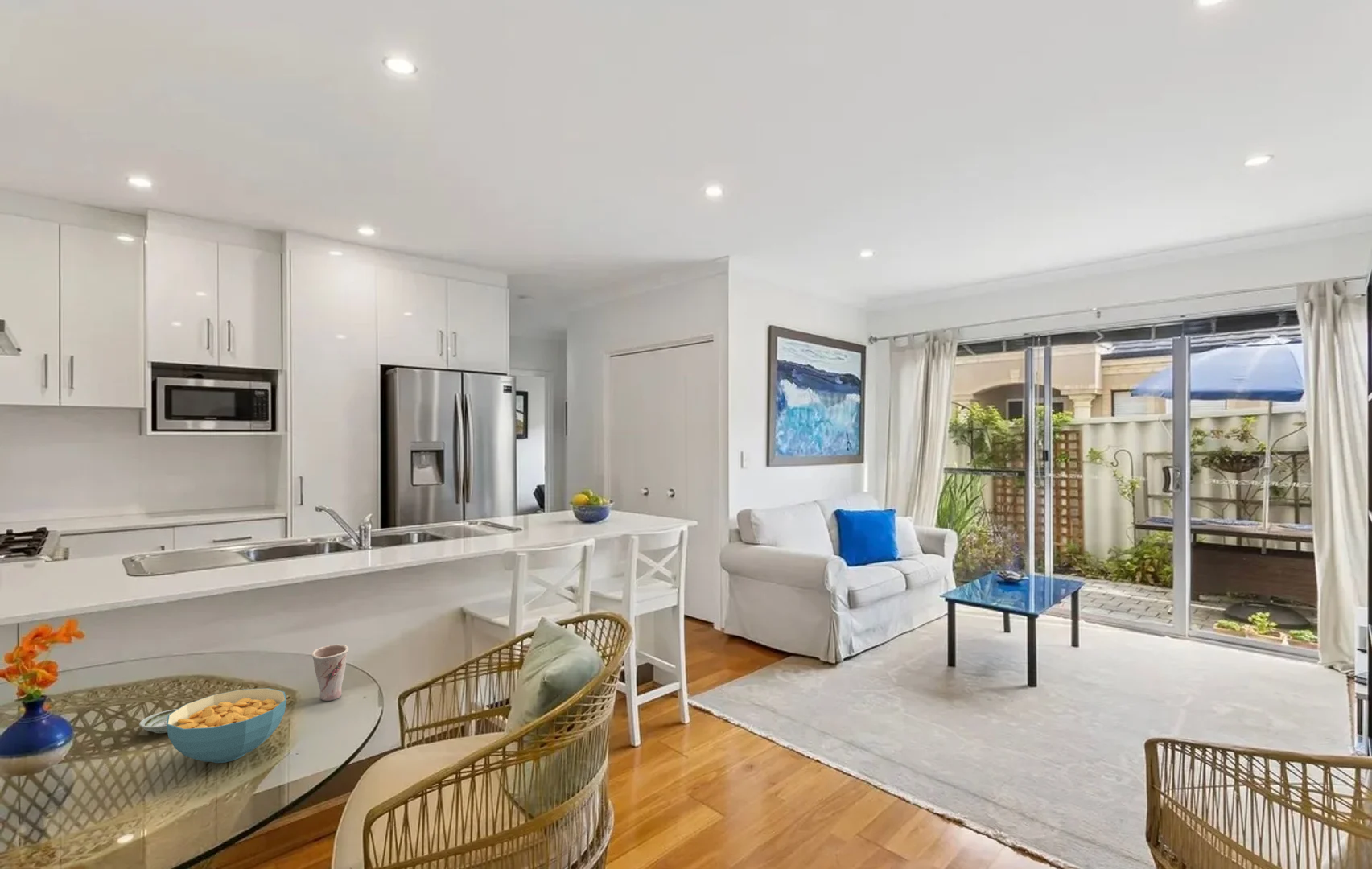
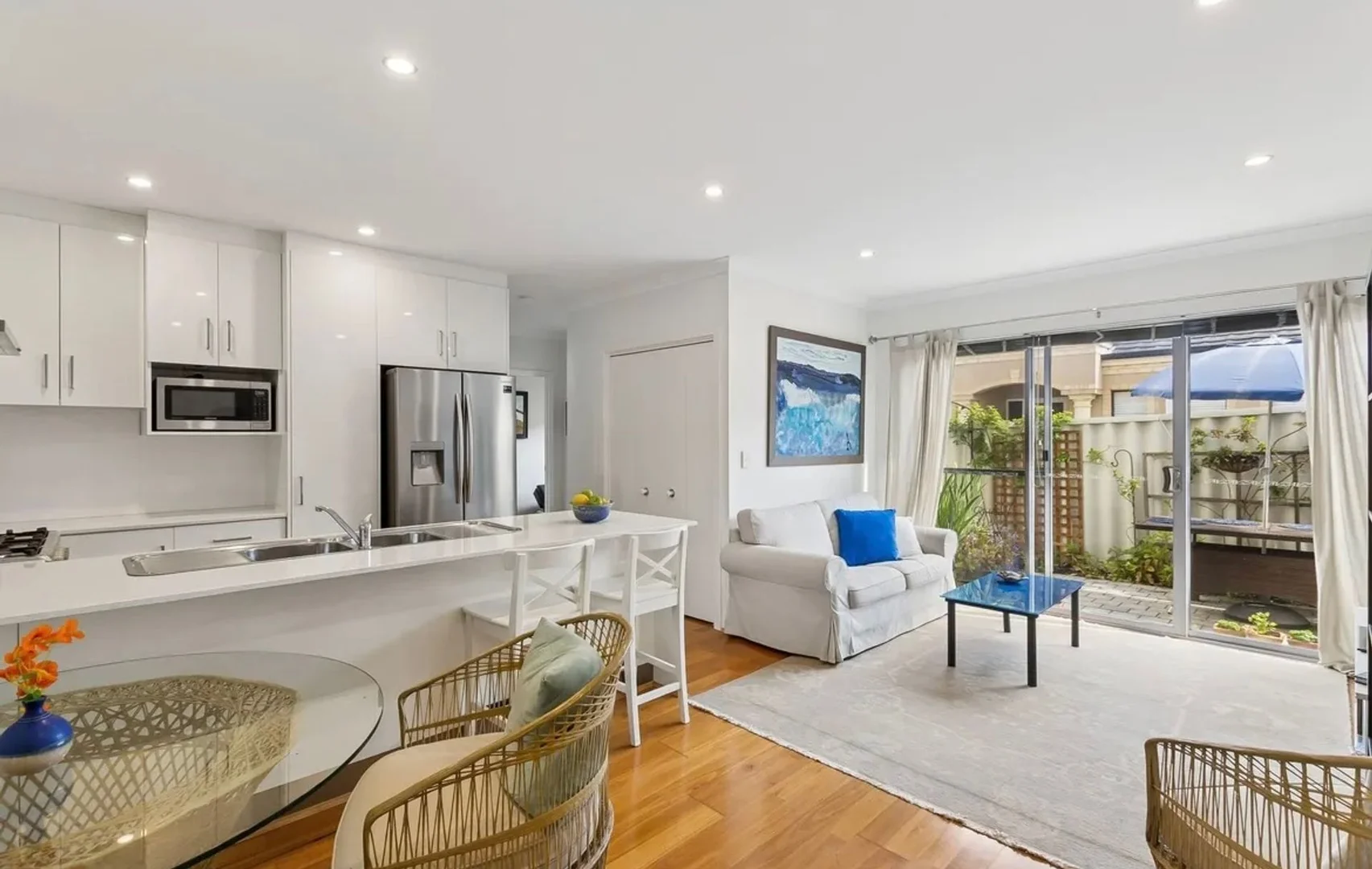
- cereal bowl (229, 731)
- saucer (166, 723)
- cup (330, 673)
